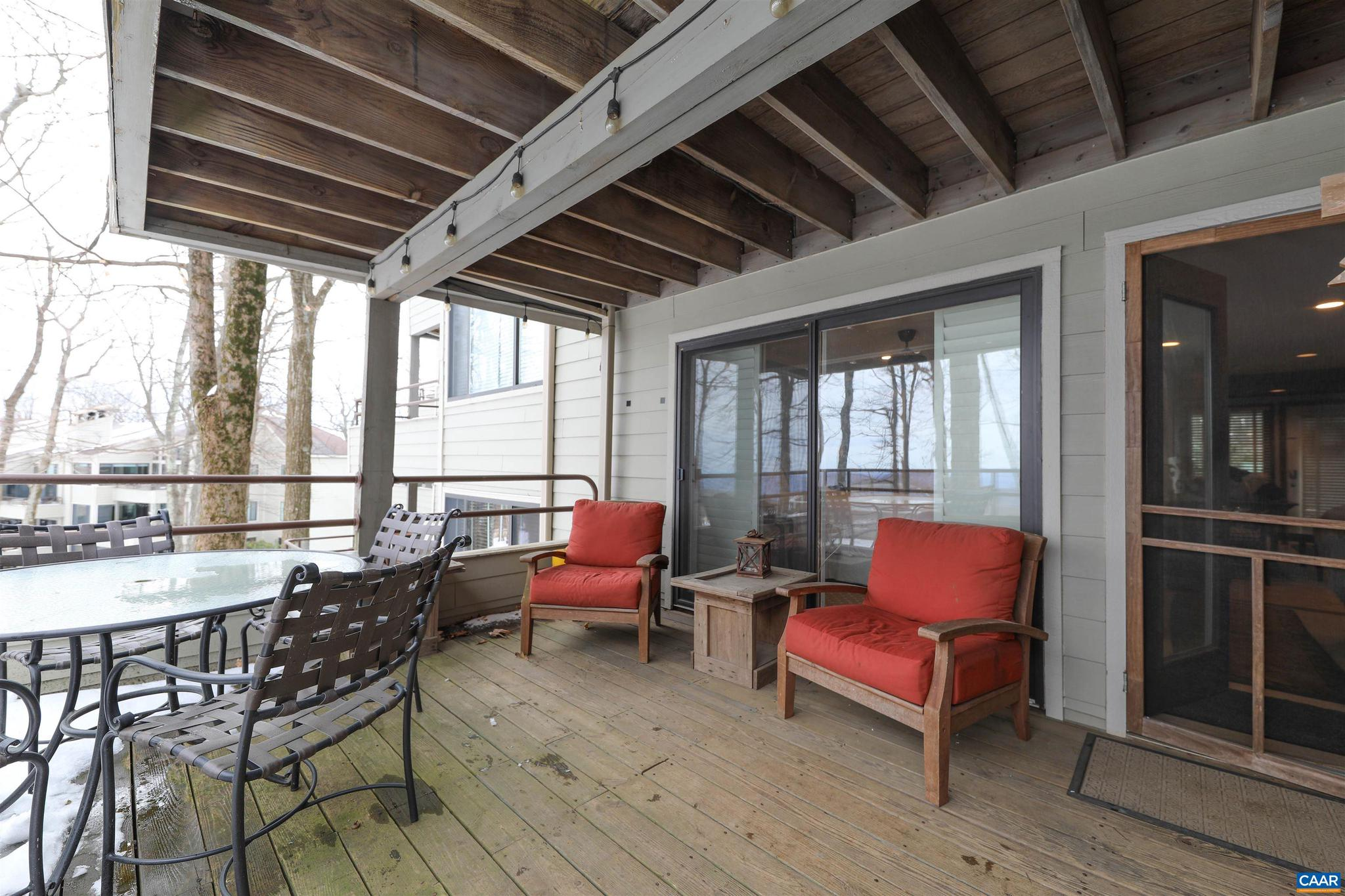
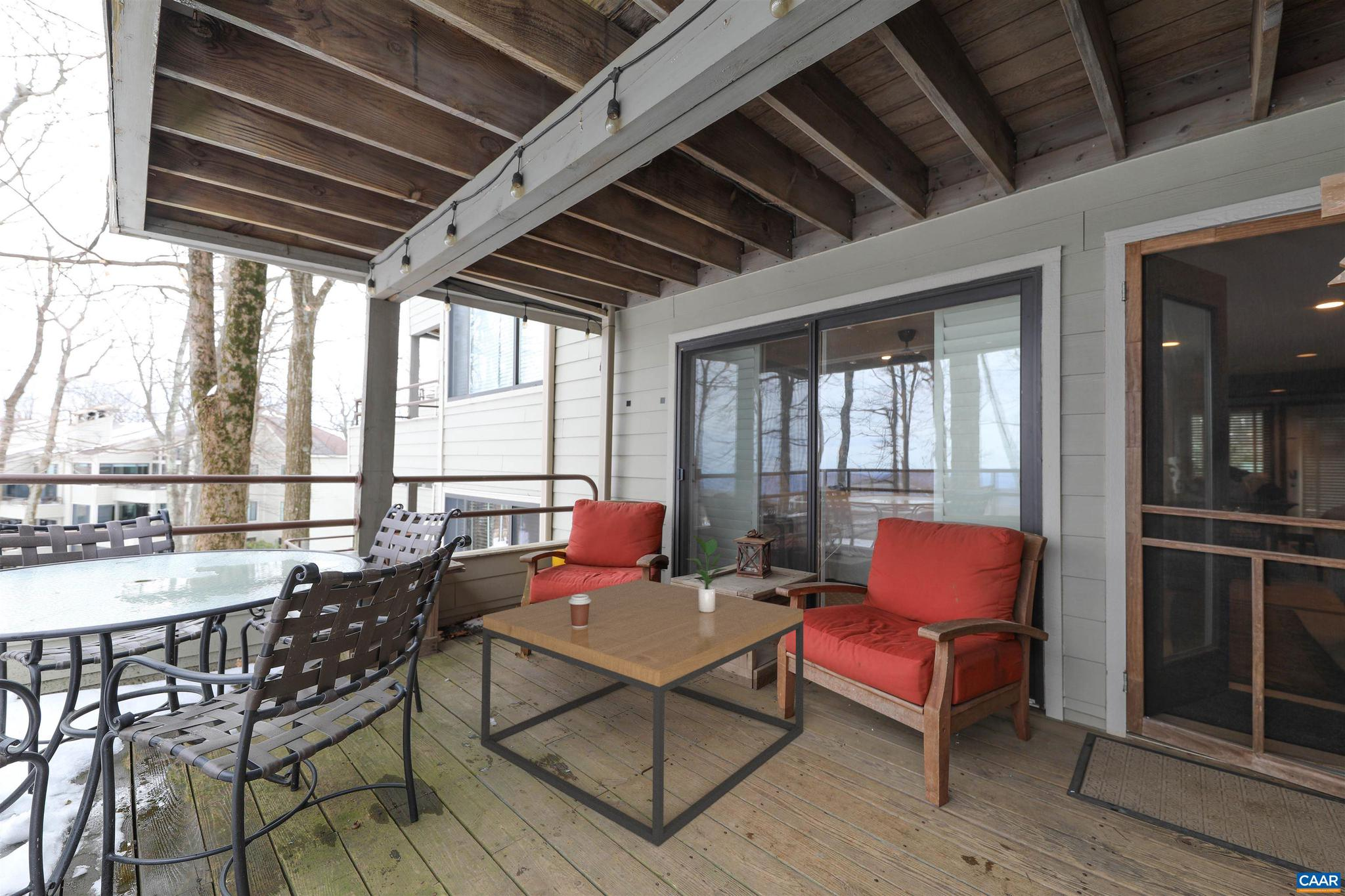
+ potted plant (707, 571)
+ coffee cup (579, 610)
+ coffee table (647, 675)
